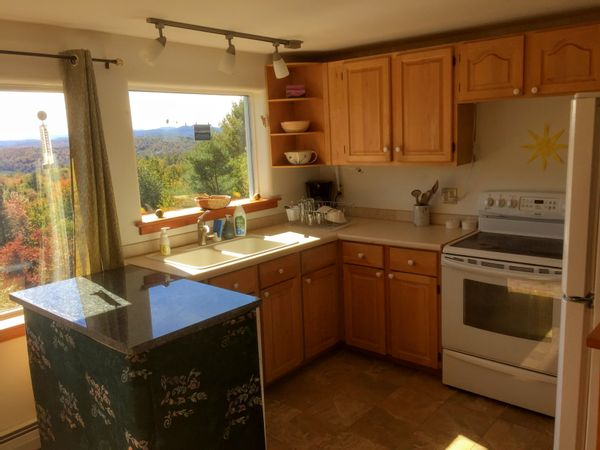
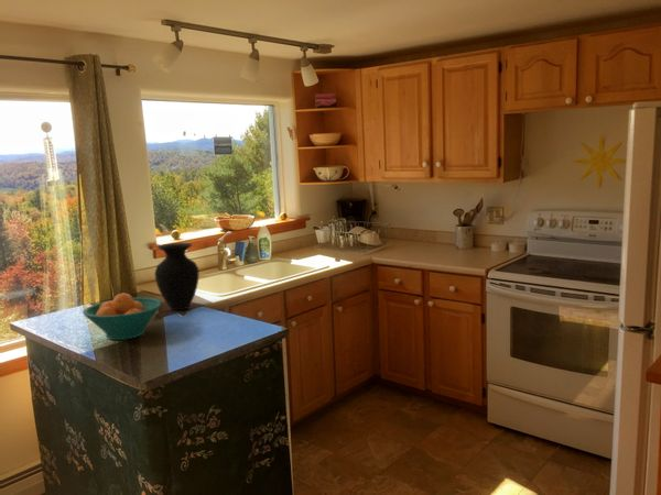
+ fruit bowl (123, 314)
+ vase (177, 276)
